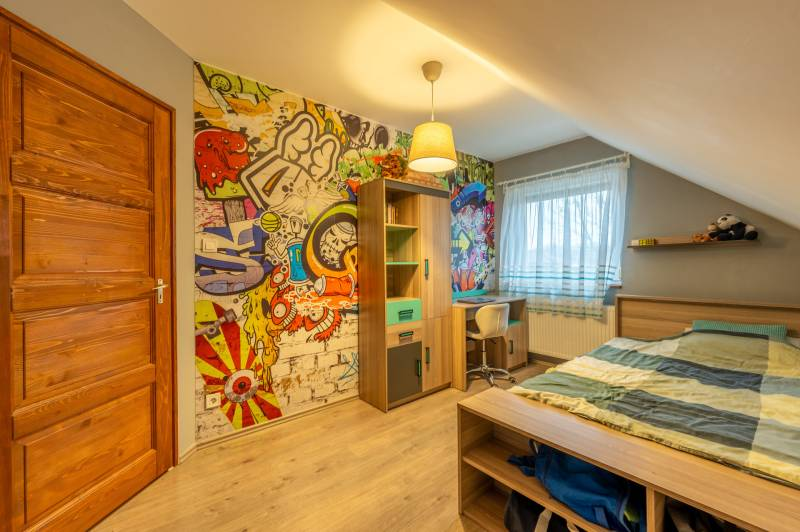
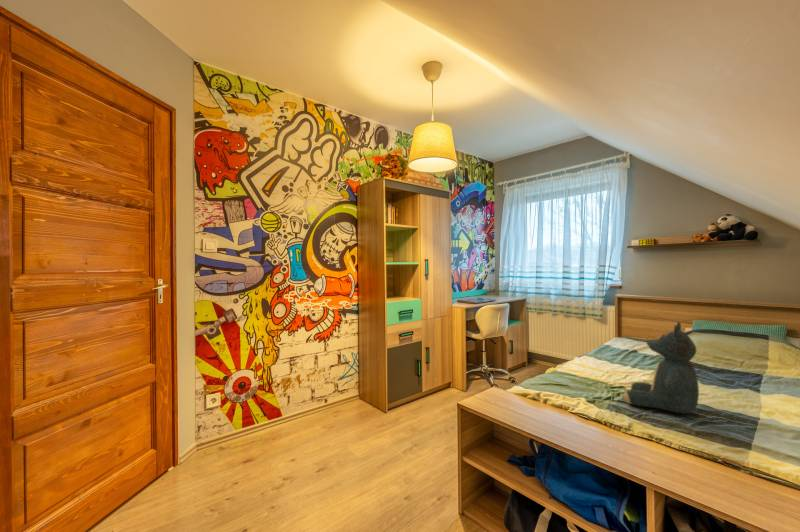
+ teddy bear (660, 363)
